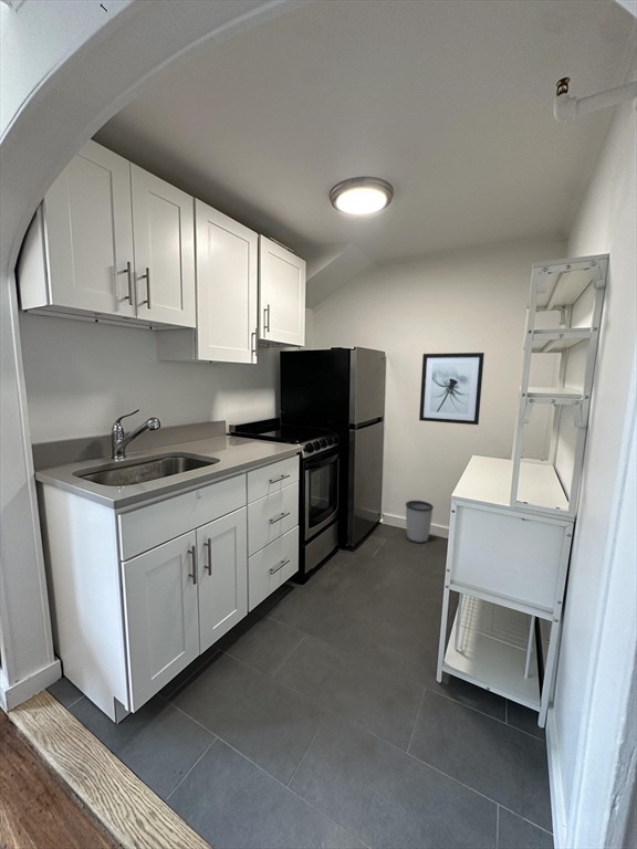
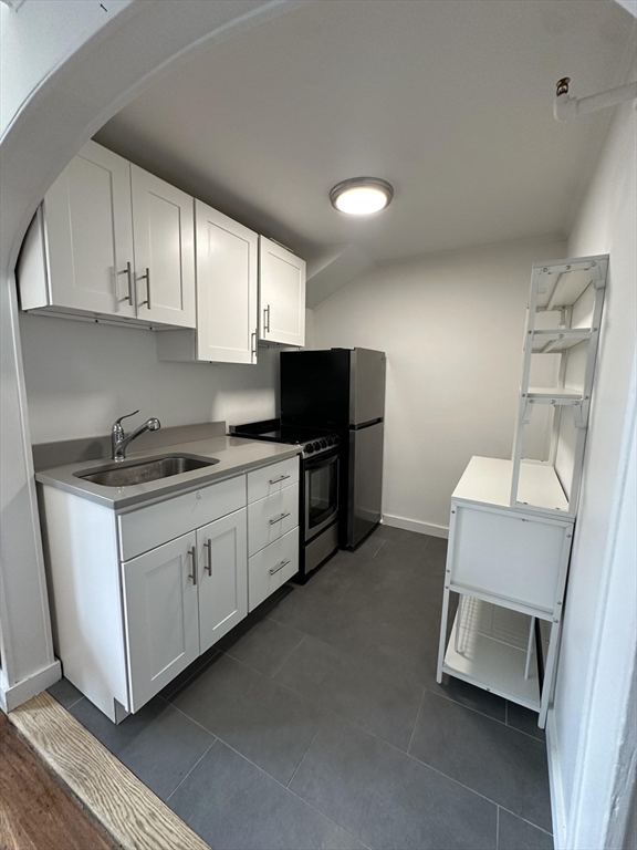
- wastebasket (418, 521)
- wall art (450, 388)
